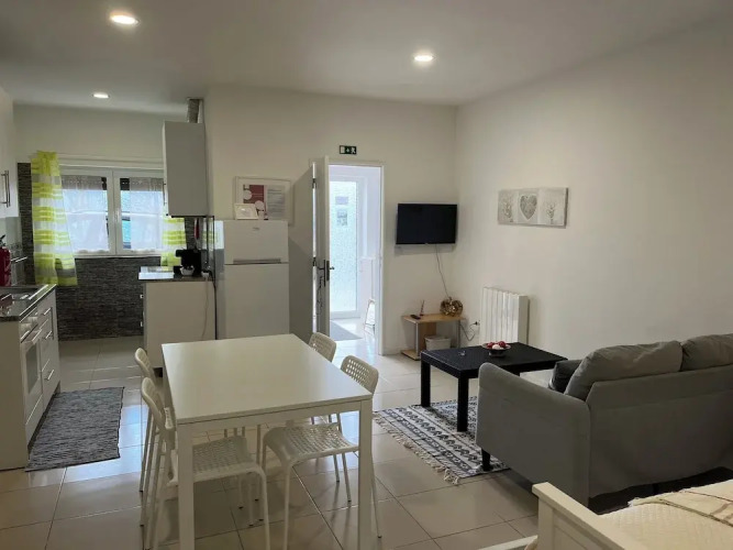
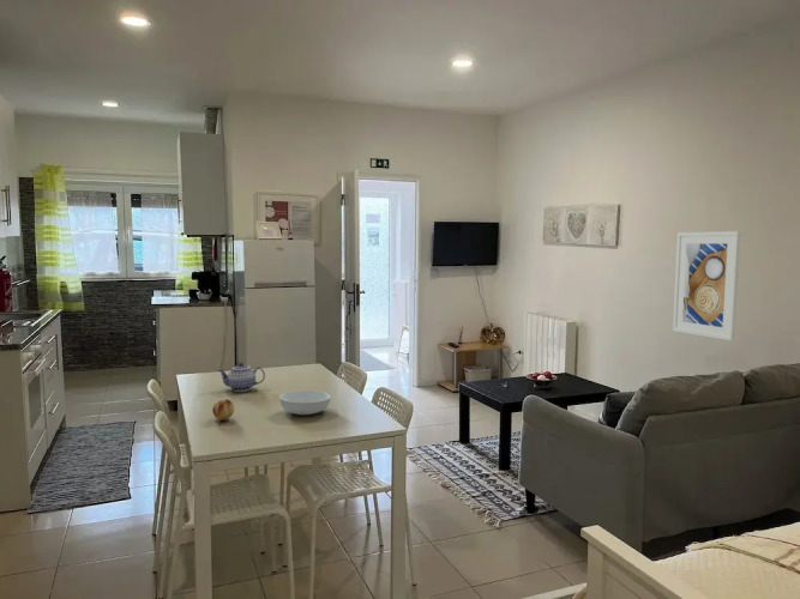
+ serving bowl (305, 404)
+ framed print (704, 284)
+ fruit (223, 409)
+ teapot (241, 375)
